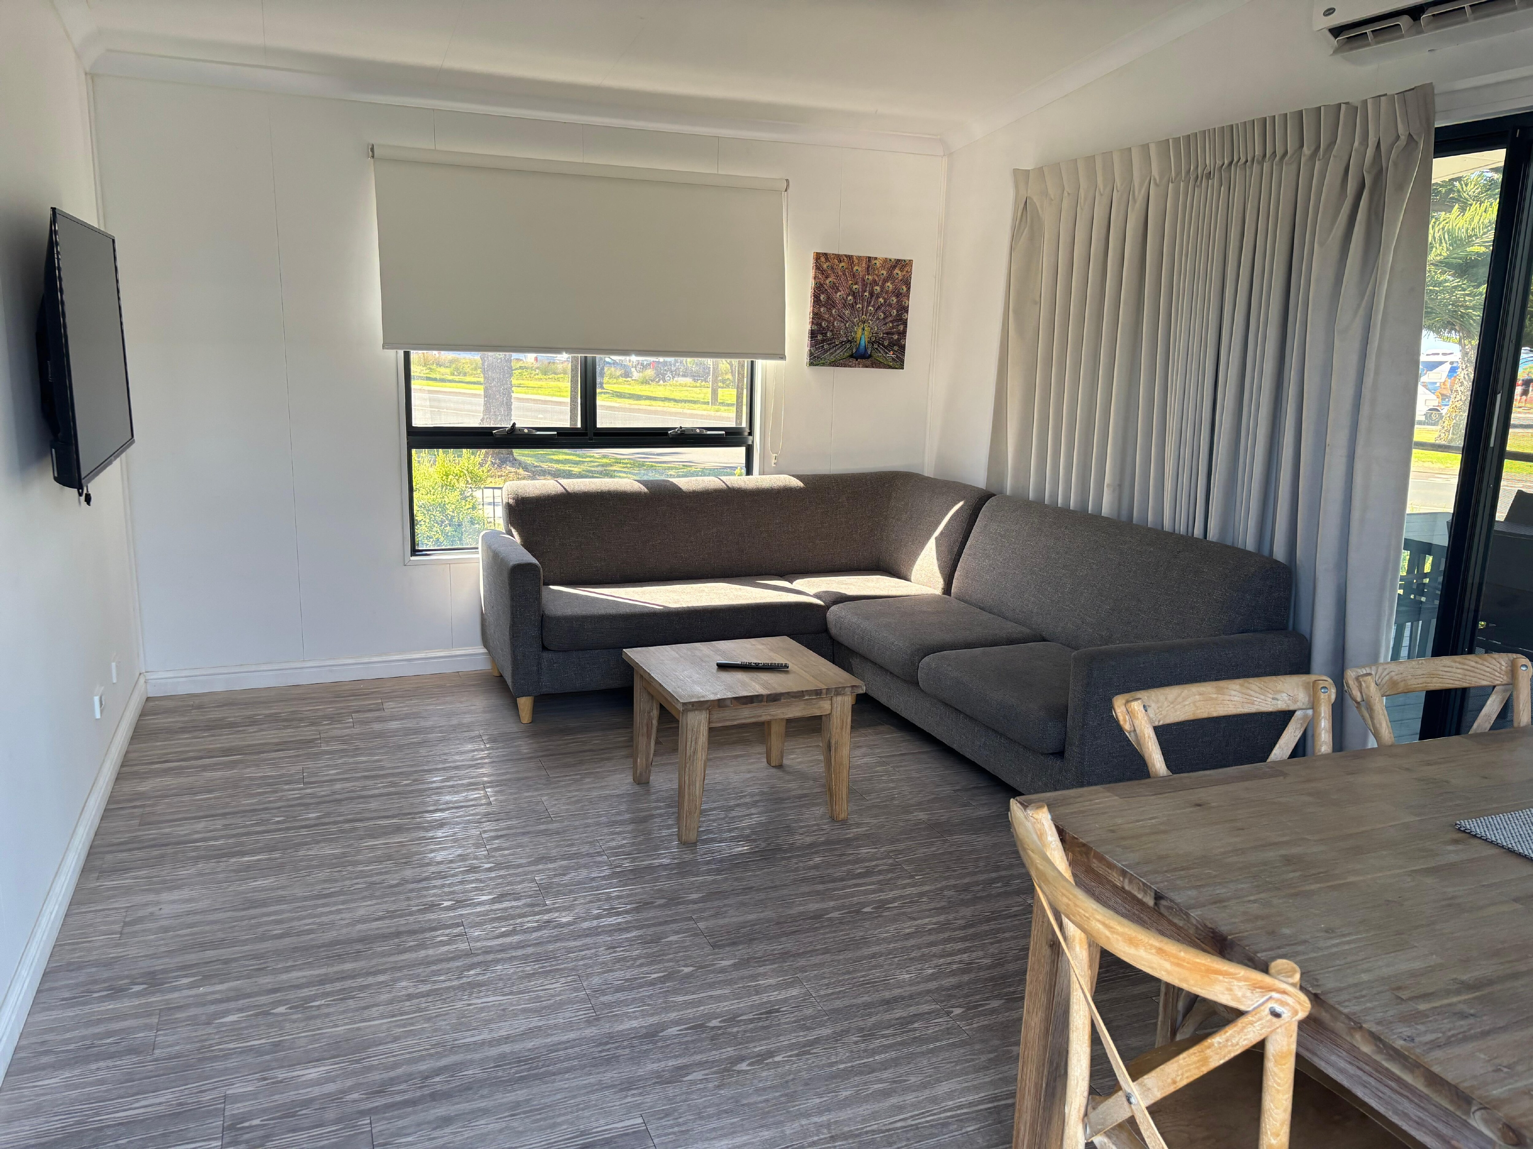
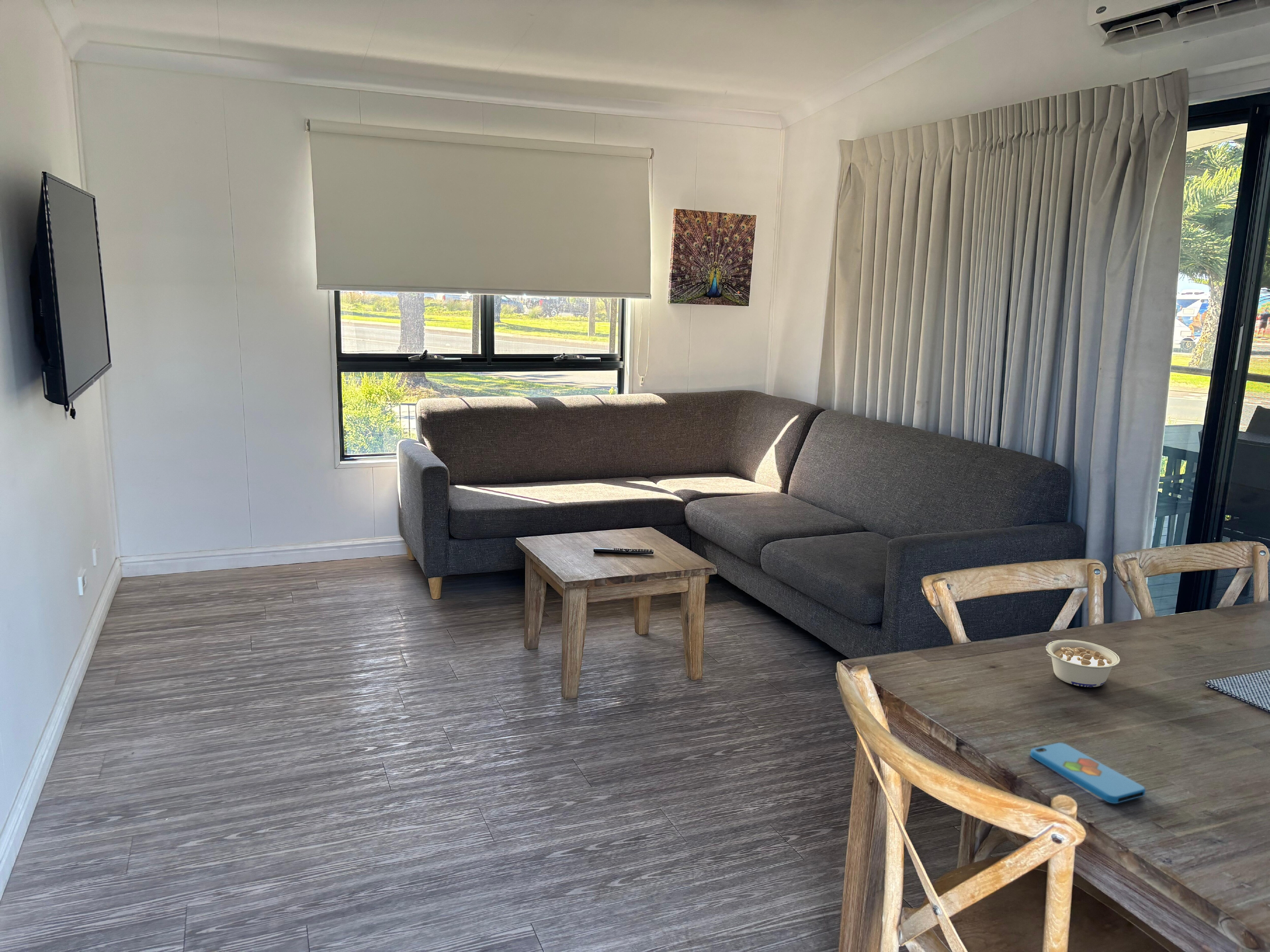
+ smartphone (1086, 771)
+ legume (1081, 663)
